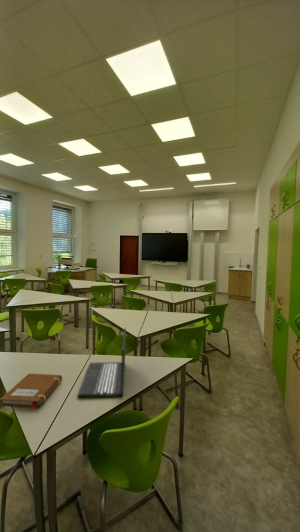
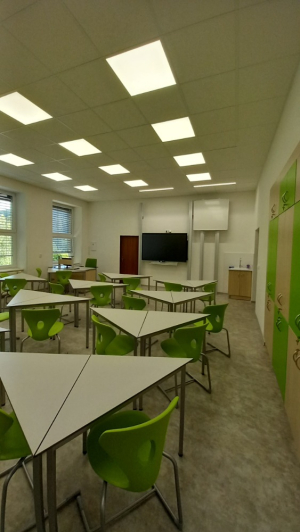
- laptop (104, 362)
- notebook (33, 389)
